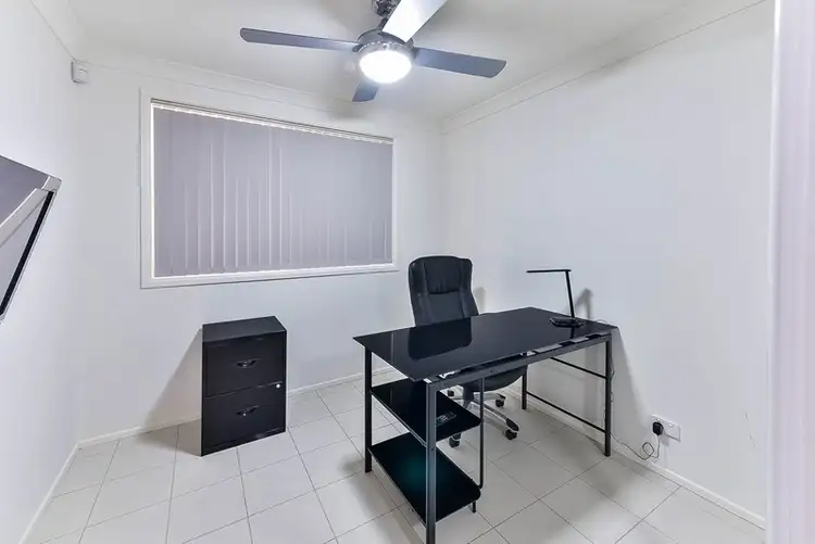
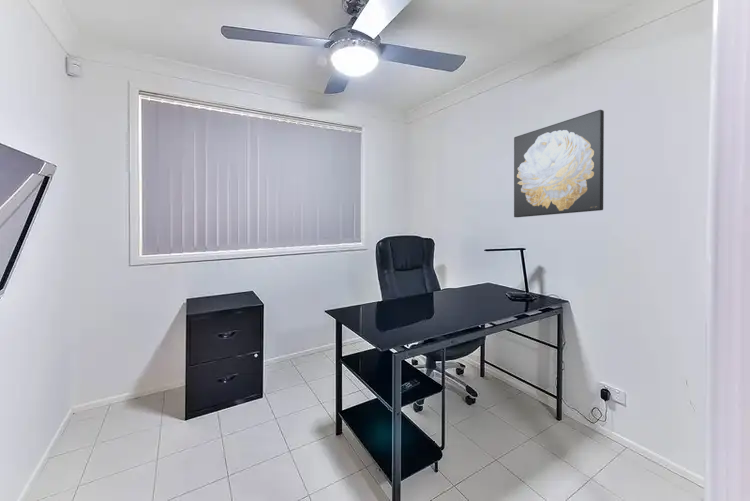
+ wall art (554, 169)
